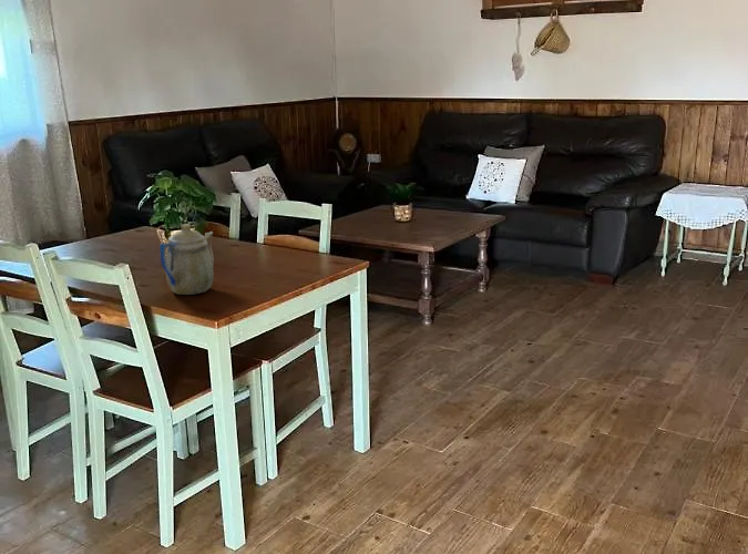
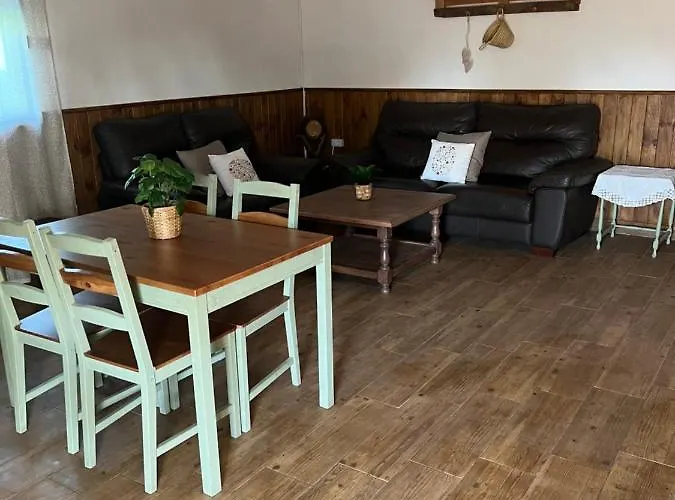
- teapot (187, 257)
